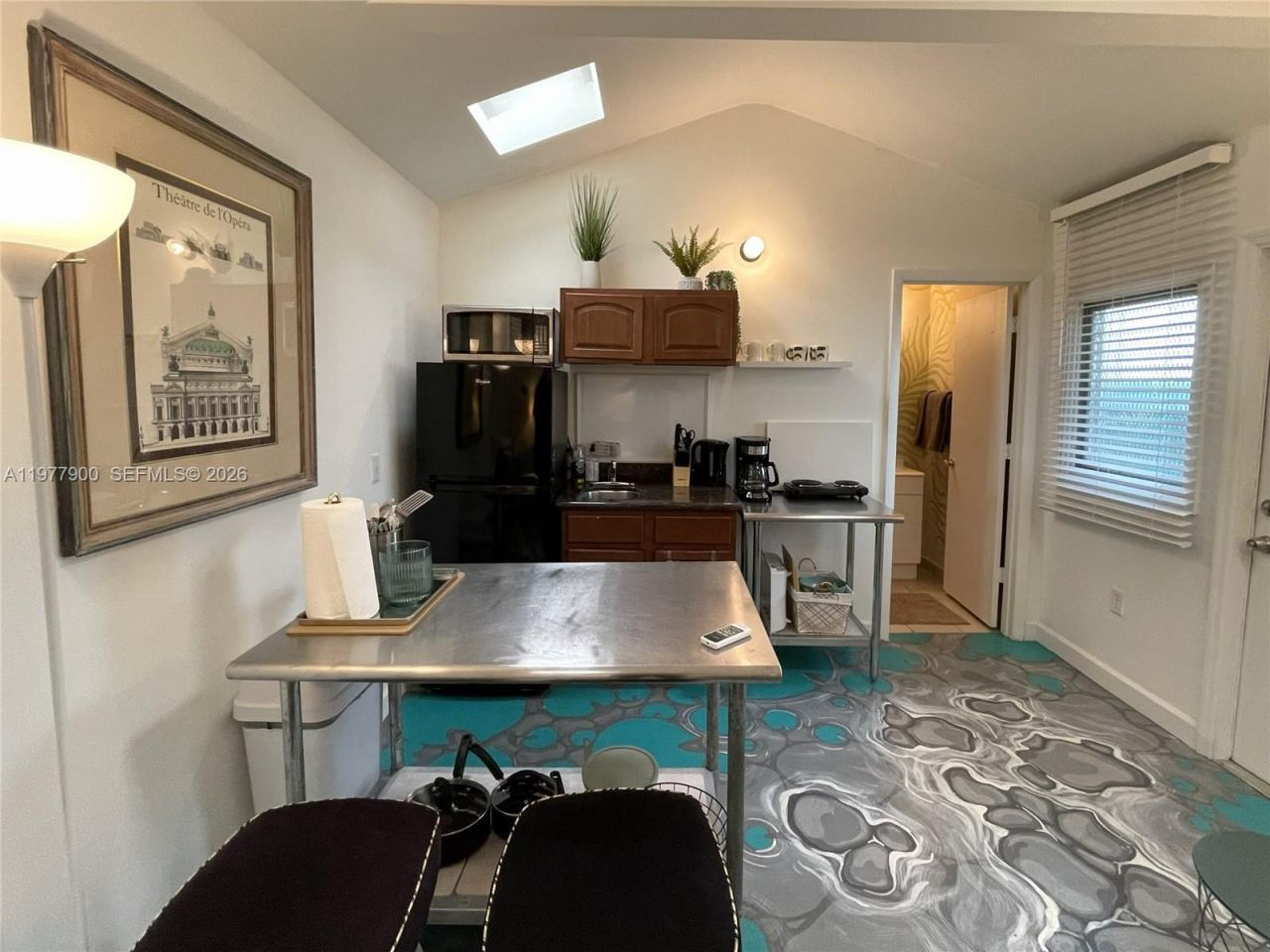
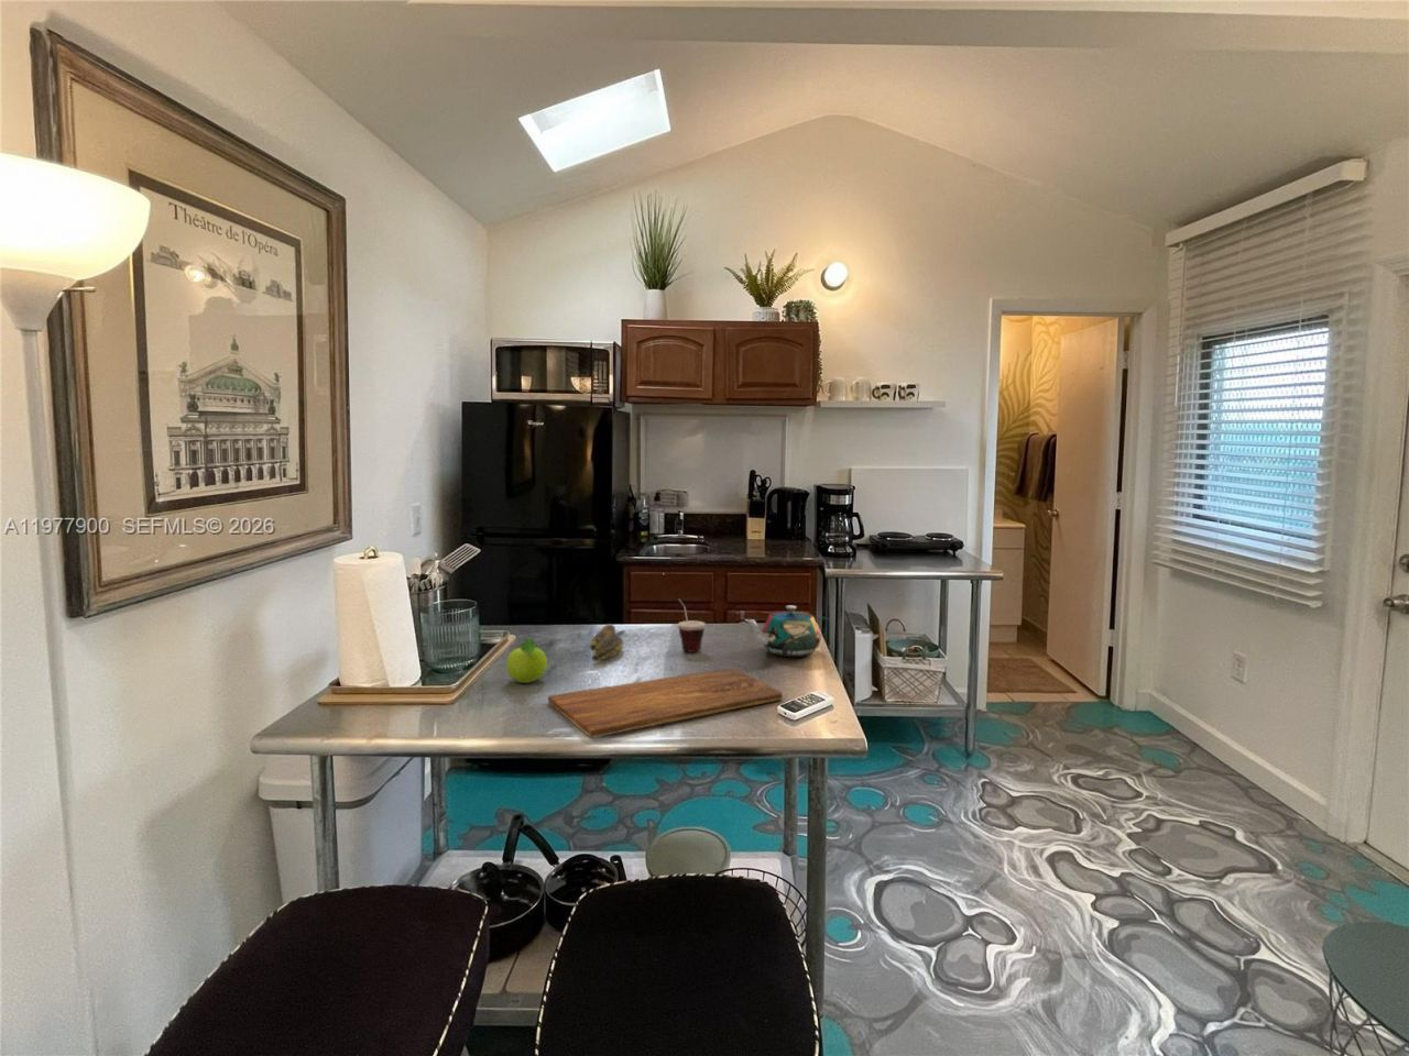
+ fruit (527, 661)
+ cup (687, 625)
+ teapot (787, 629)
+ cutting board (668, 698)
+ banana (604, 638)
